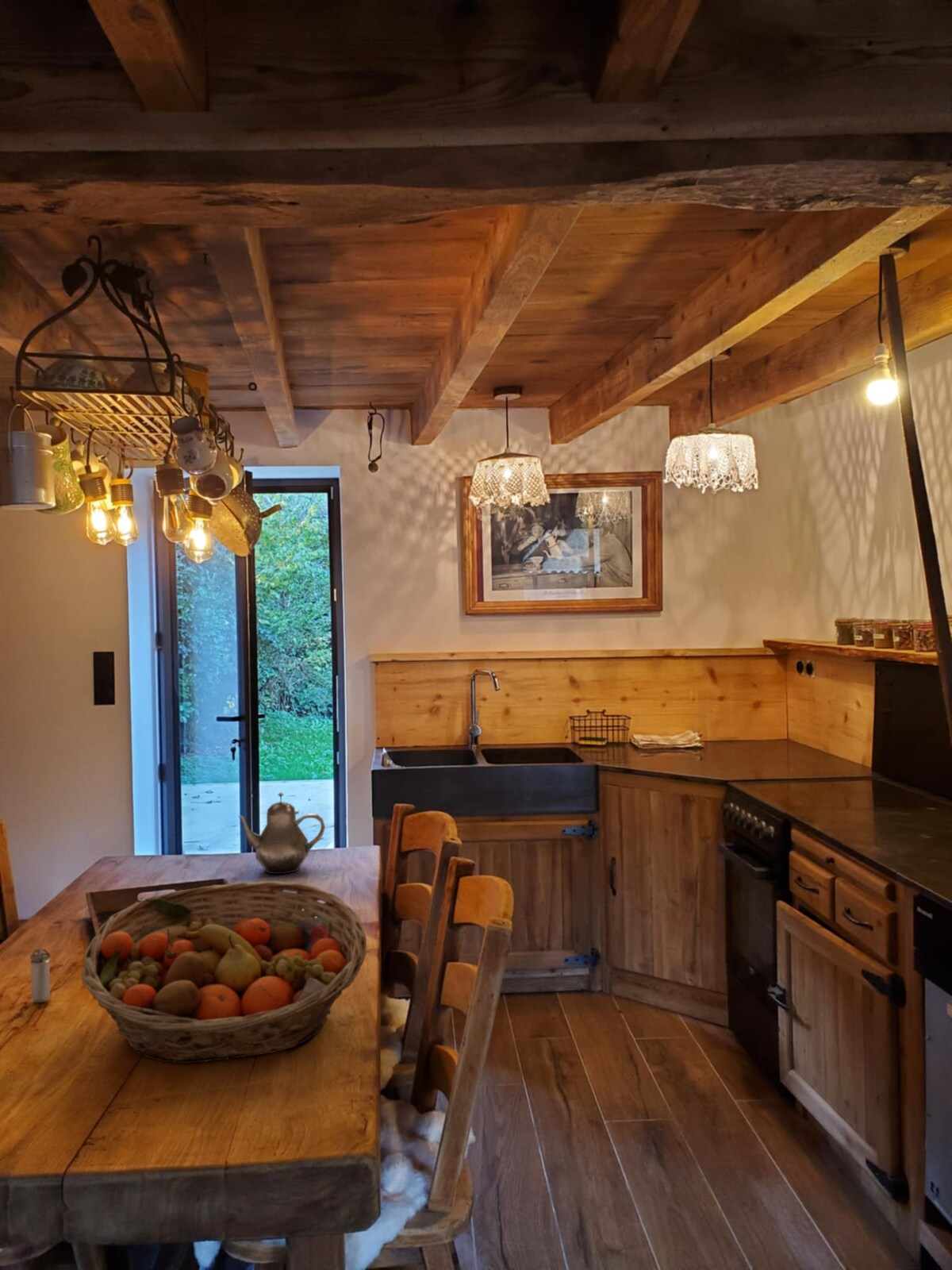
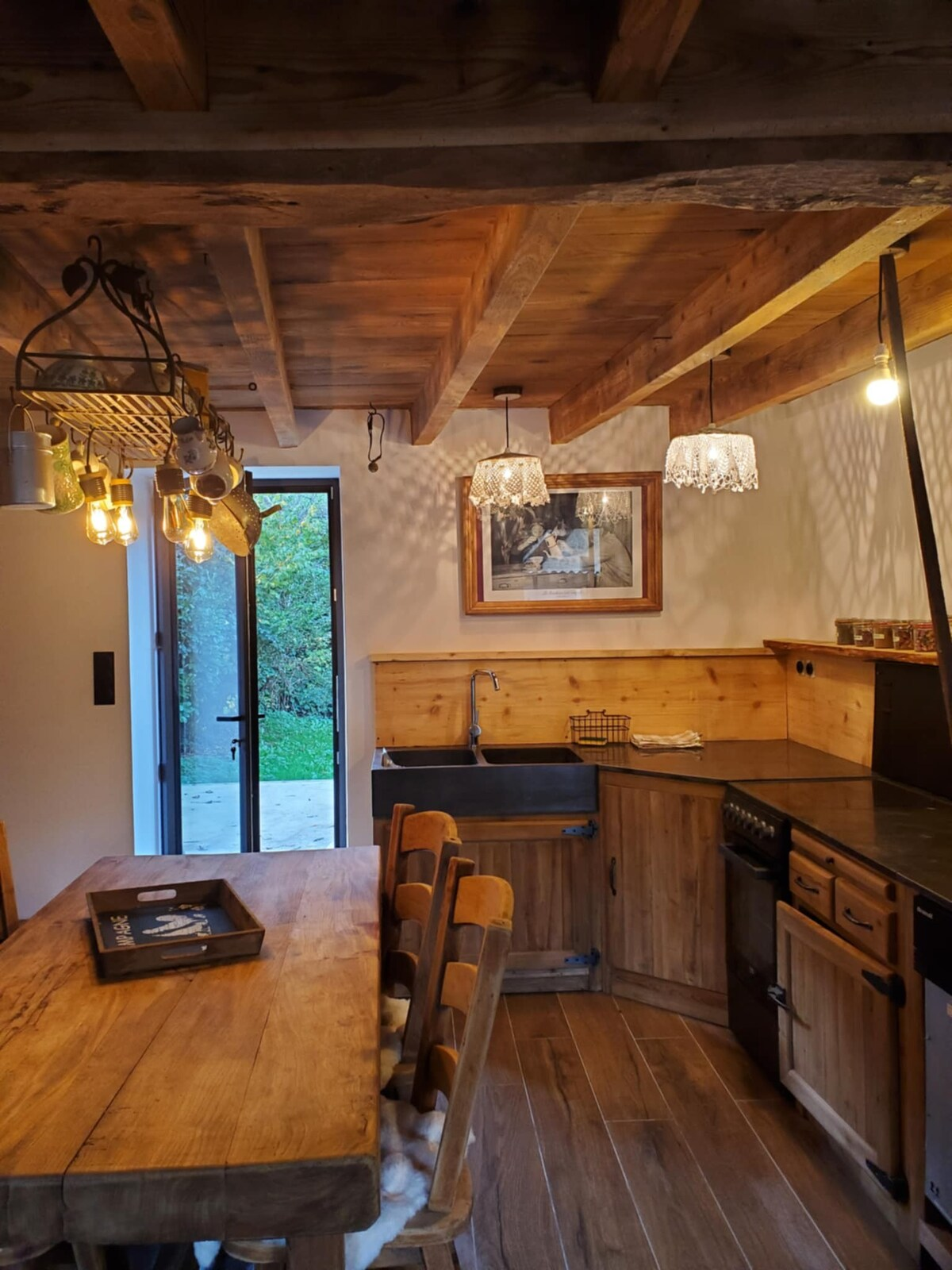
- shaker (40, 975)
- teapot (282, 830)
- fruit basket (228, 966)
